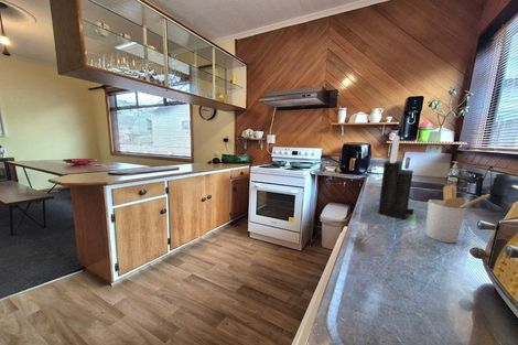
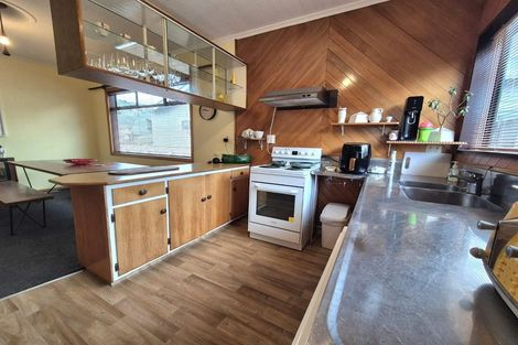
- knife block (401, 174)
- utensil holder (454, 214)
